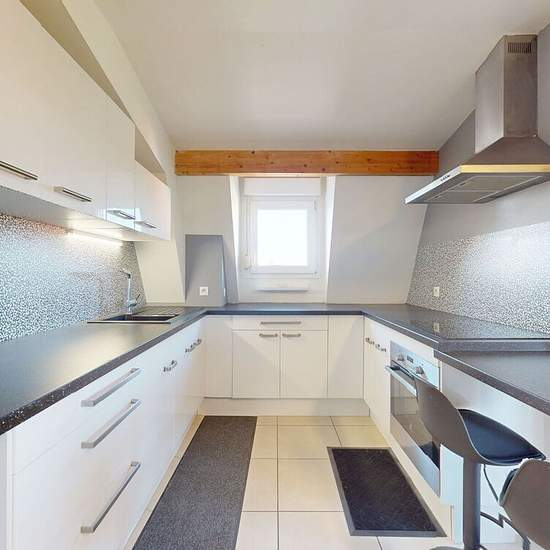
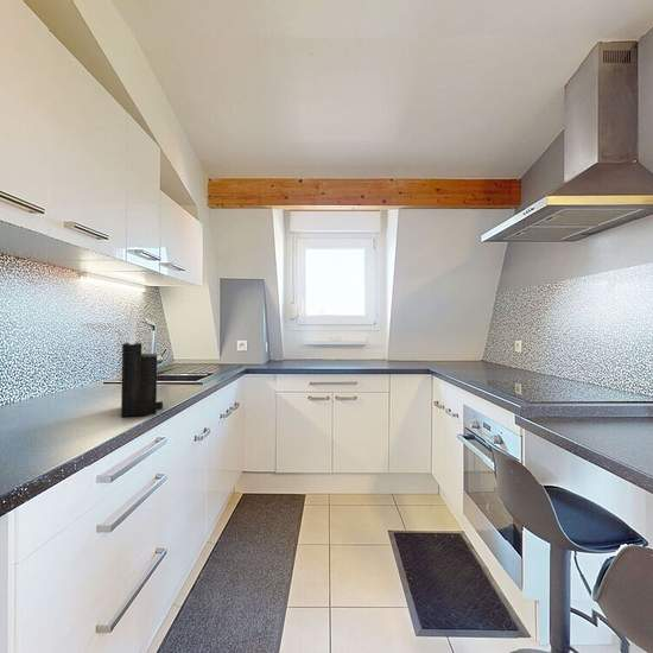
+ knife block (144, 360)
